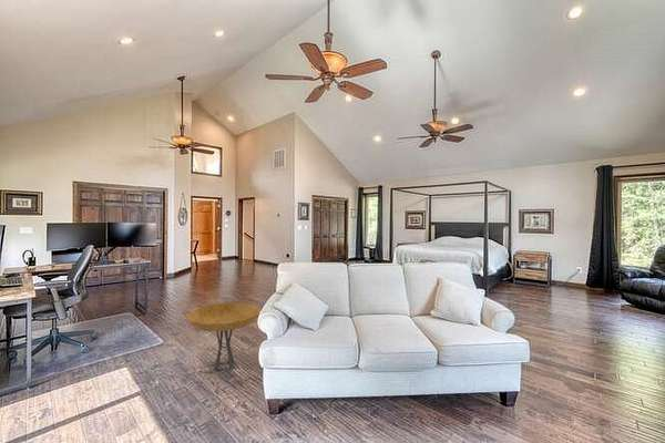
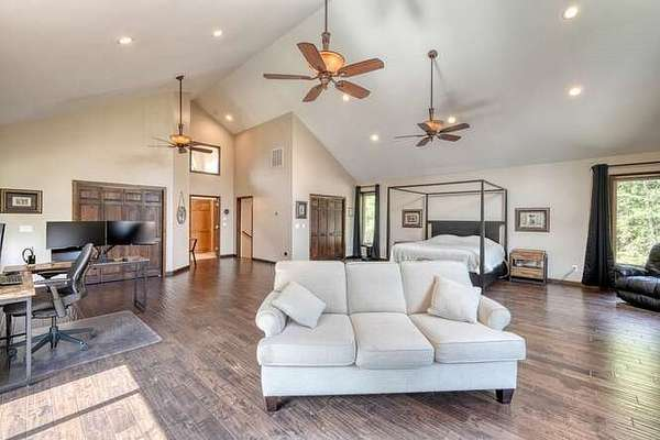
- side table (225, 337)
